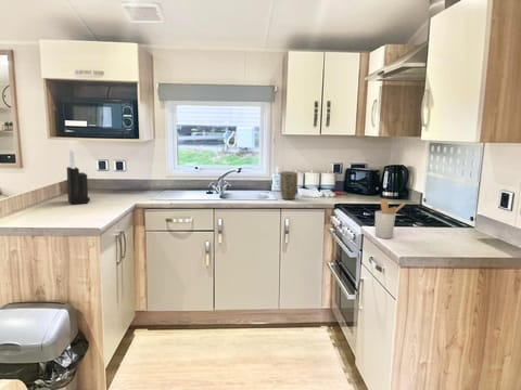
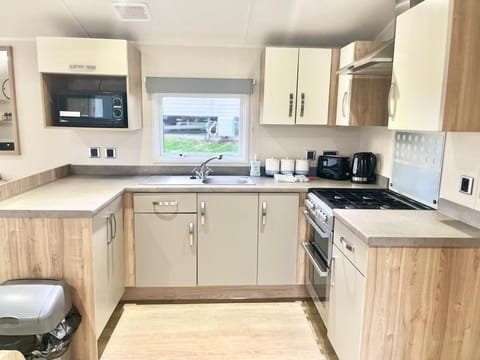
- utensil holder (390, 218)
- knife block (78, 176)
- plant pot (288, 185)
